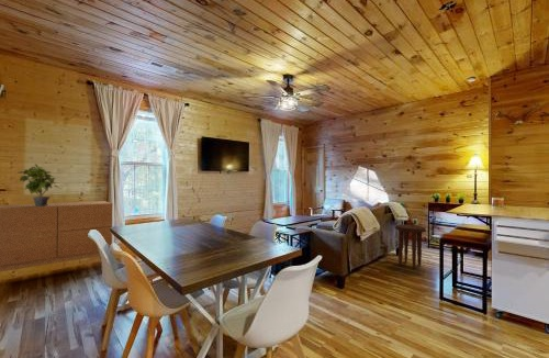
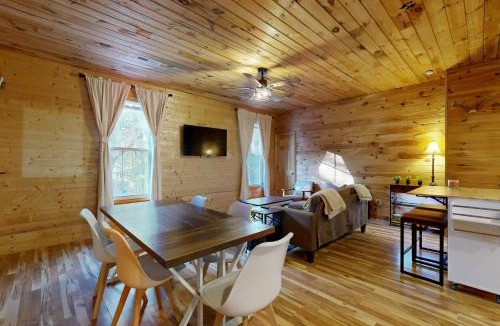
- potted plant (38, 184)
- sideboard (55, 240)
- side table (412, 245)
